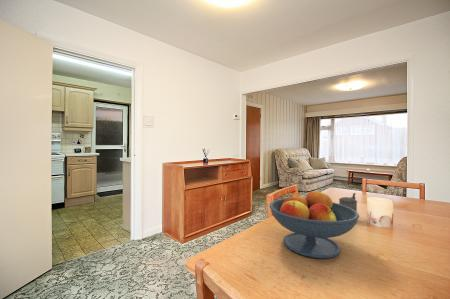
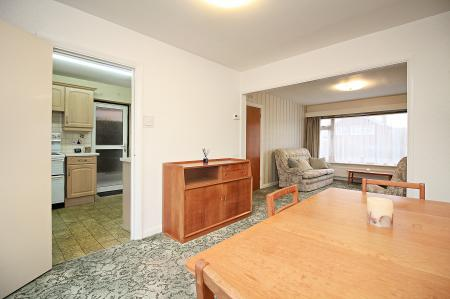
- fruit bowl (310, 219)
- beer stein (349, 206)
